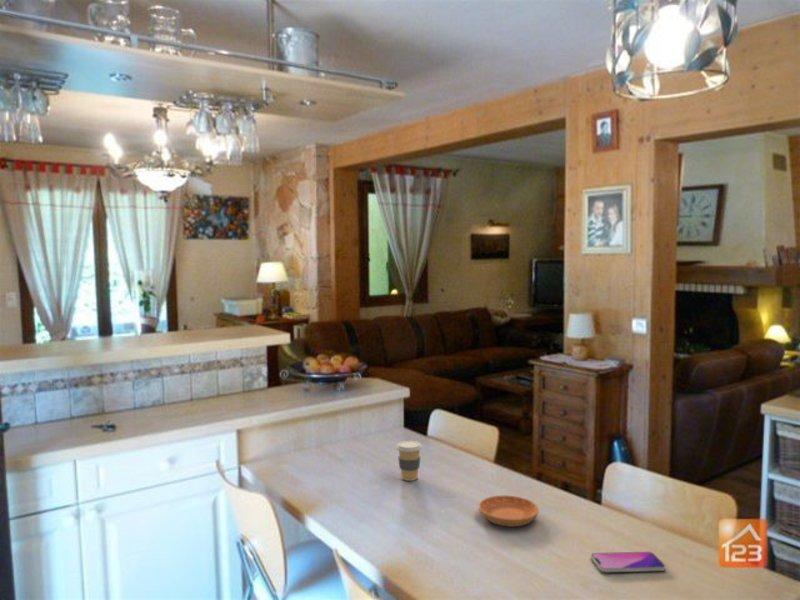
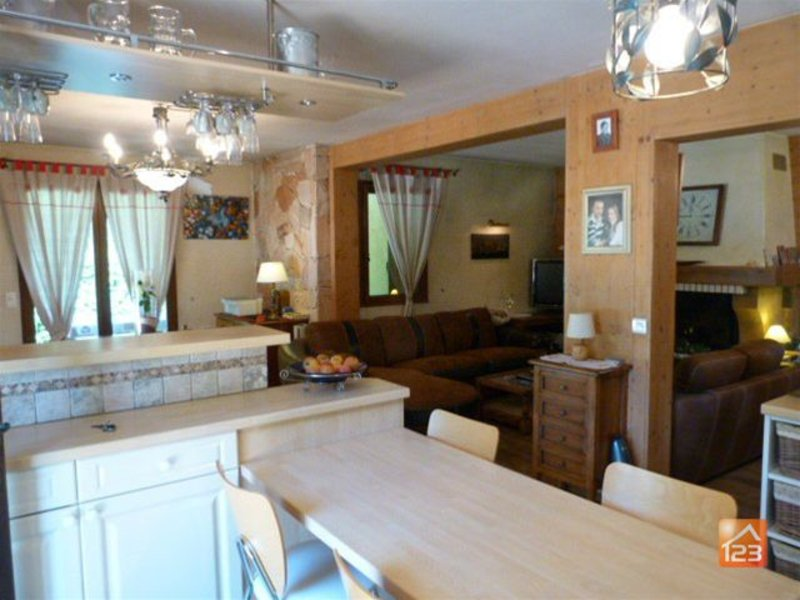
- saucer (508, 511)
- smartphone (627, 561)
- coffee cup (409, 461)
